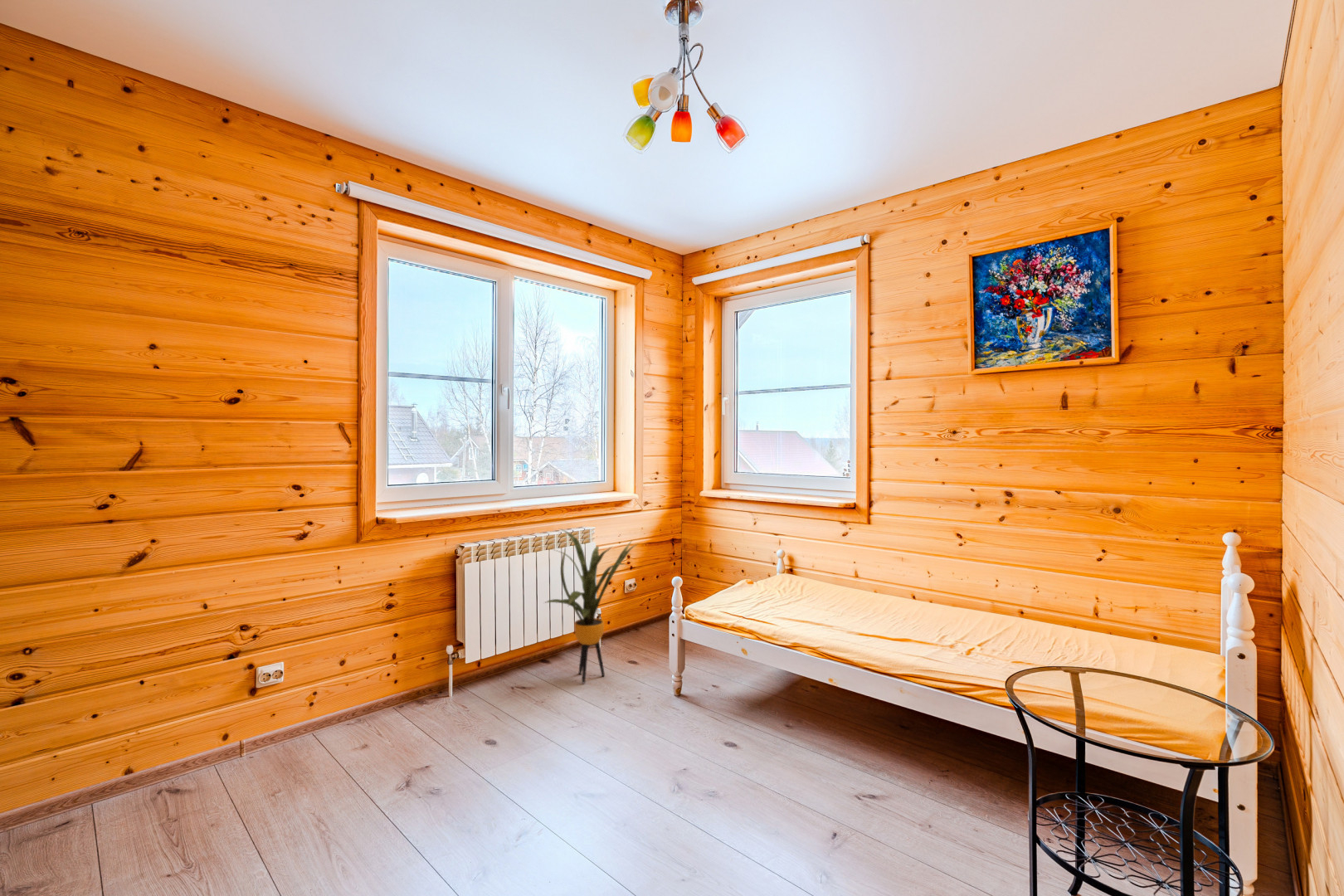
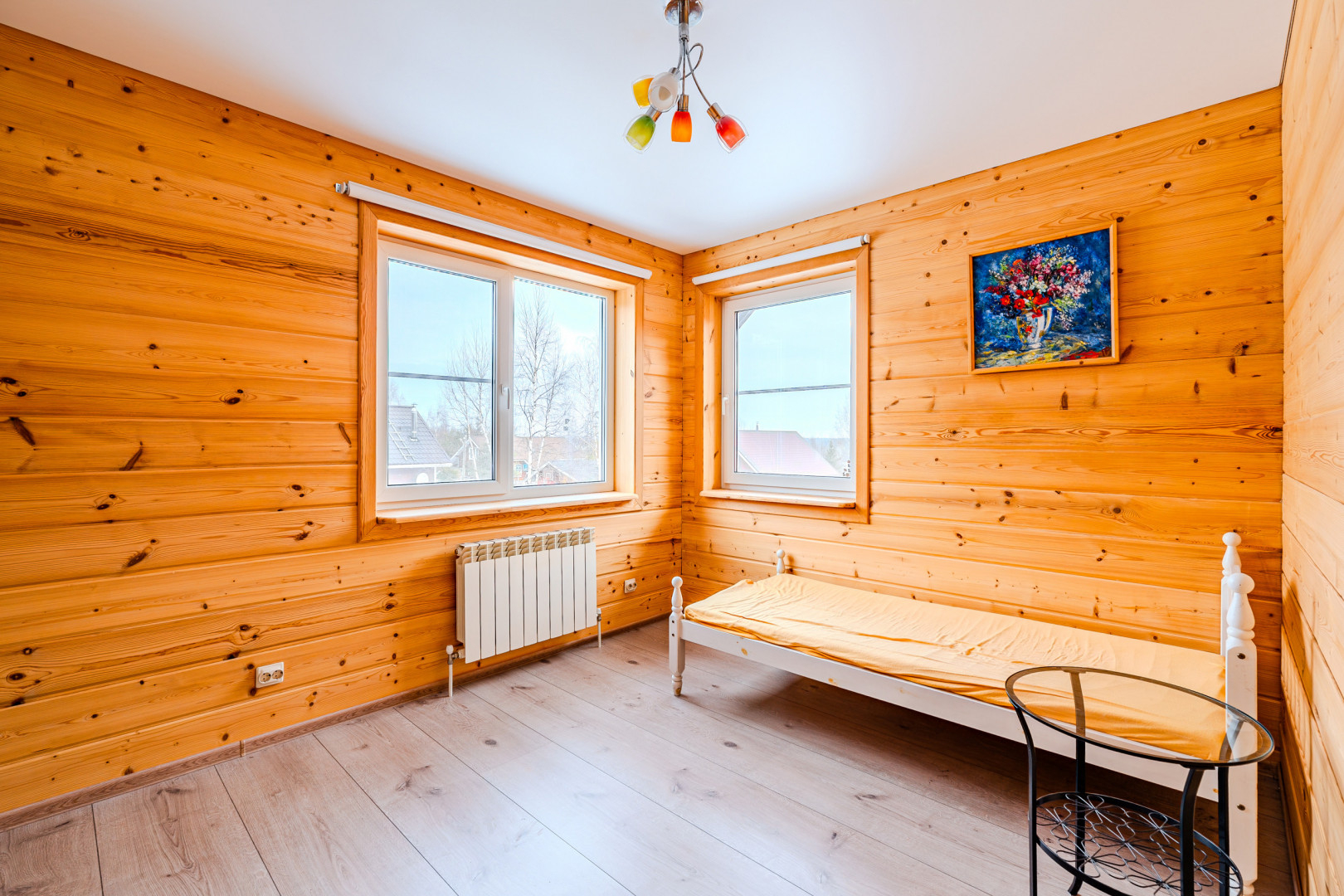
- house plant (591, 603)
